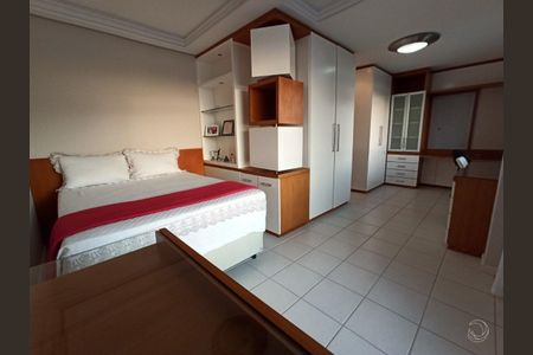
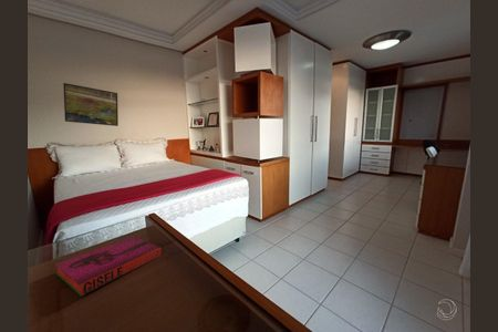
+ hardback book (113, 259)
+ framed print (92, 106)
